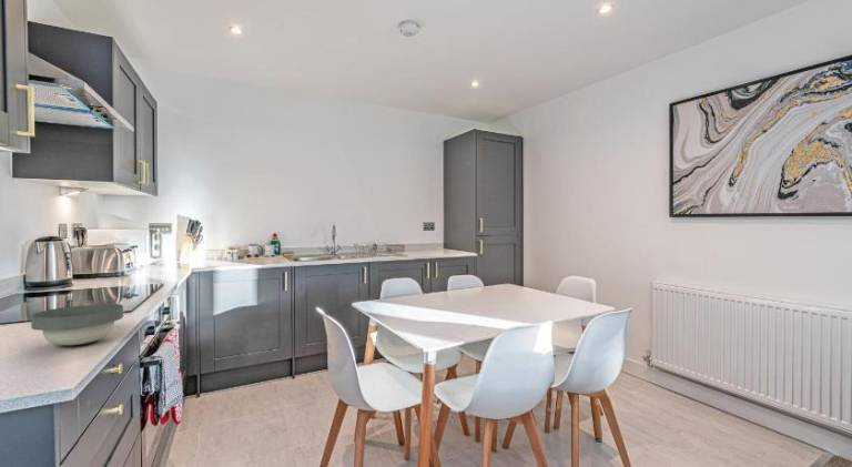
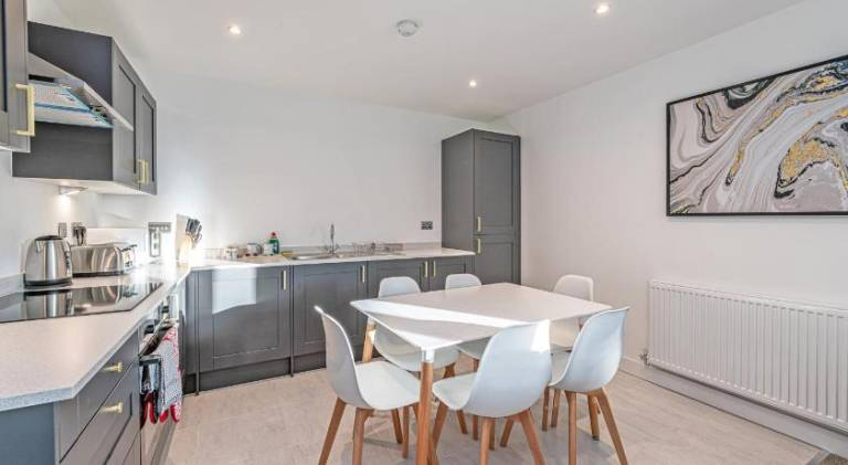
- bowl (80, 326)
